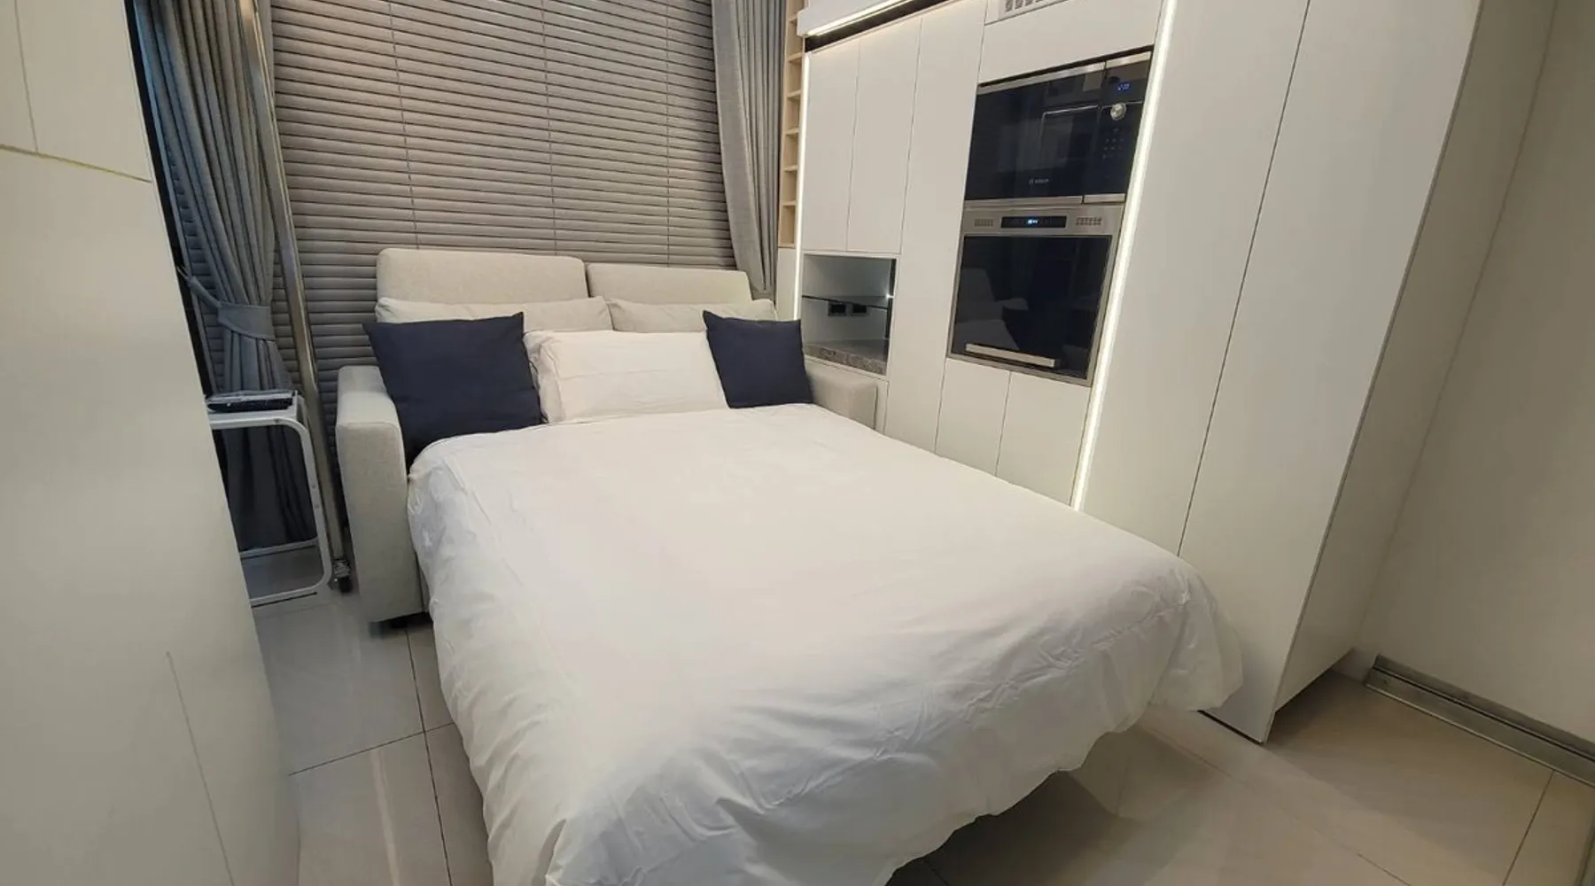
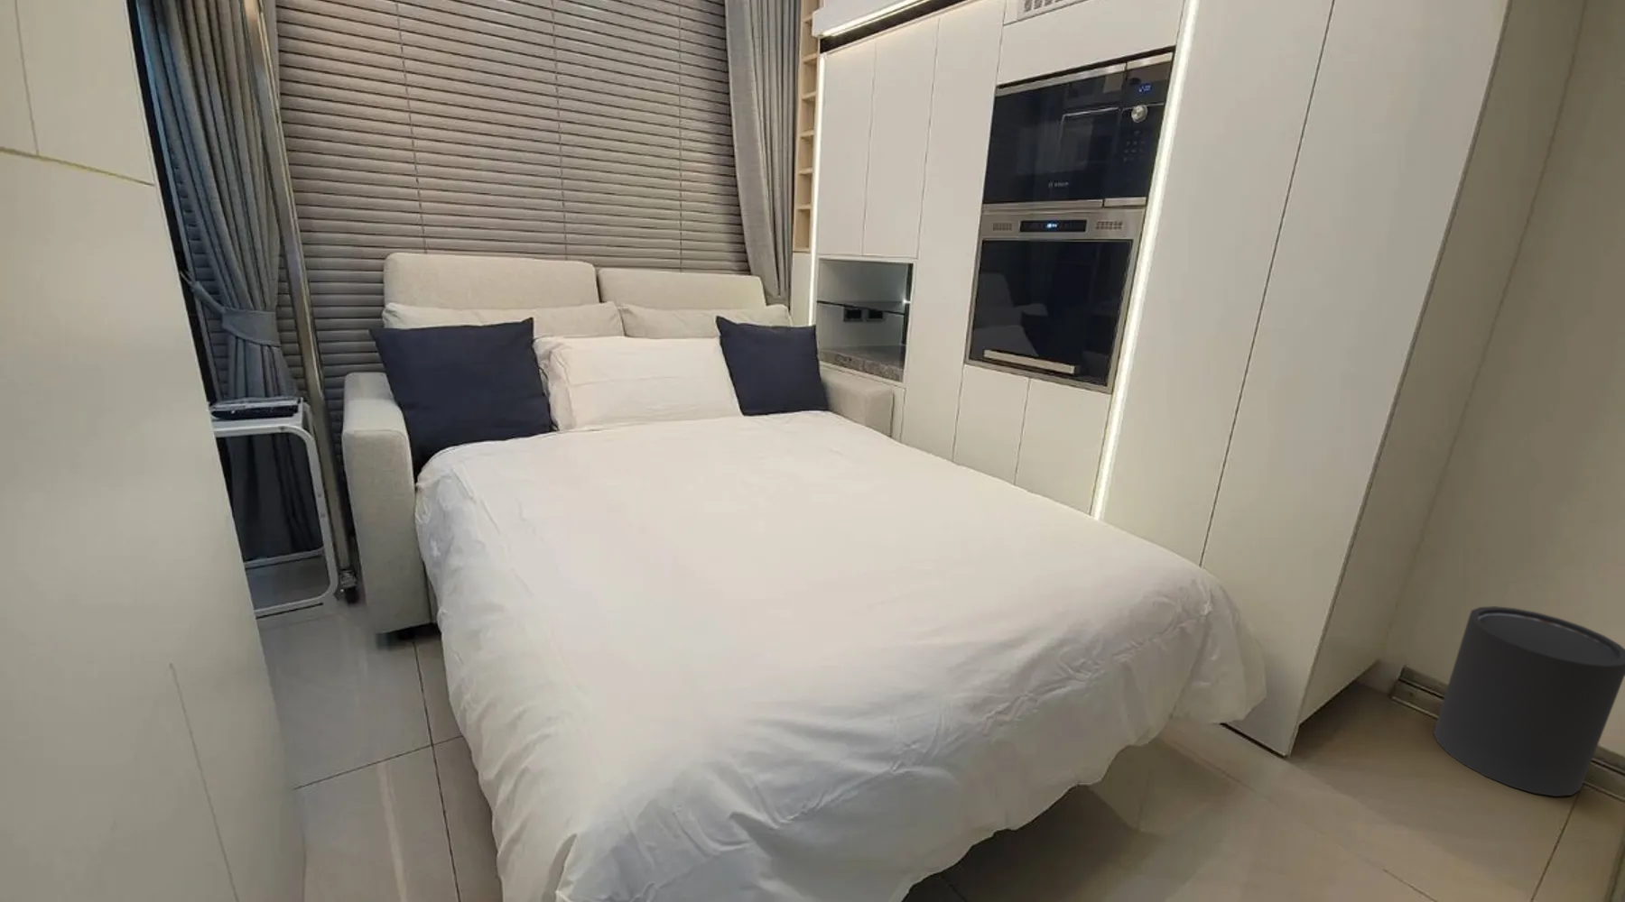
+ trash can (1524, 696)
